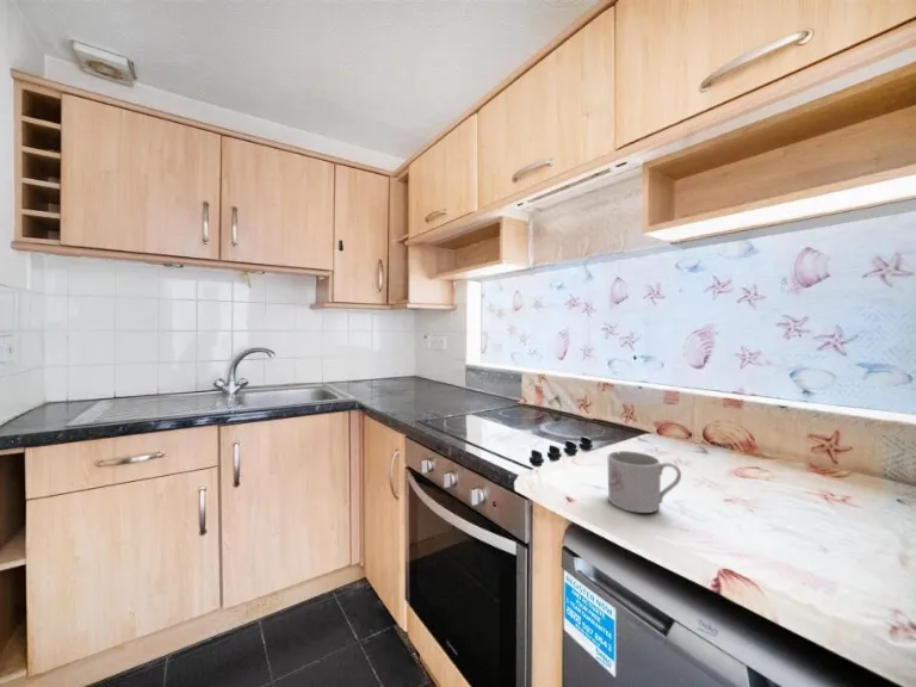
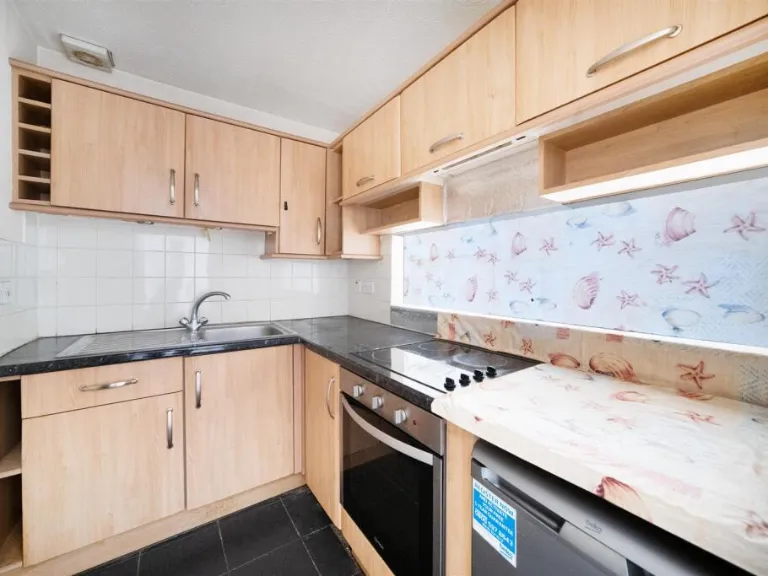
- mug (642, 481)
